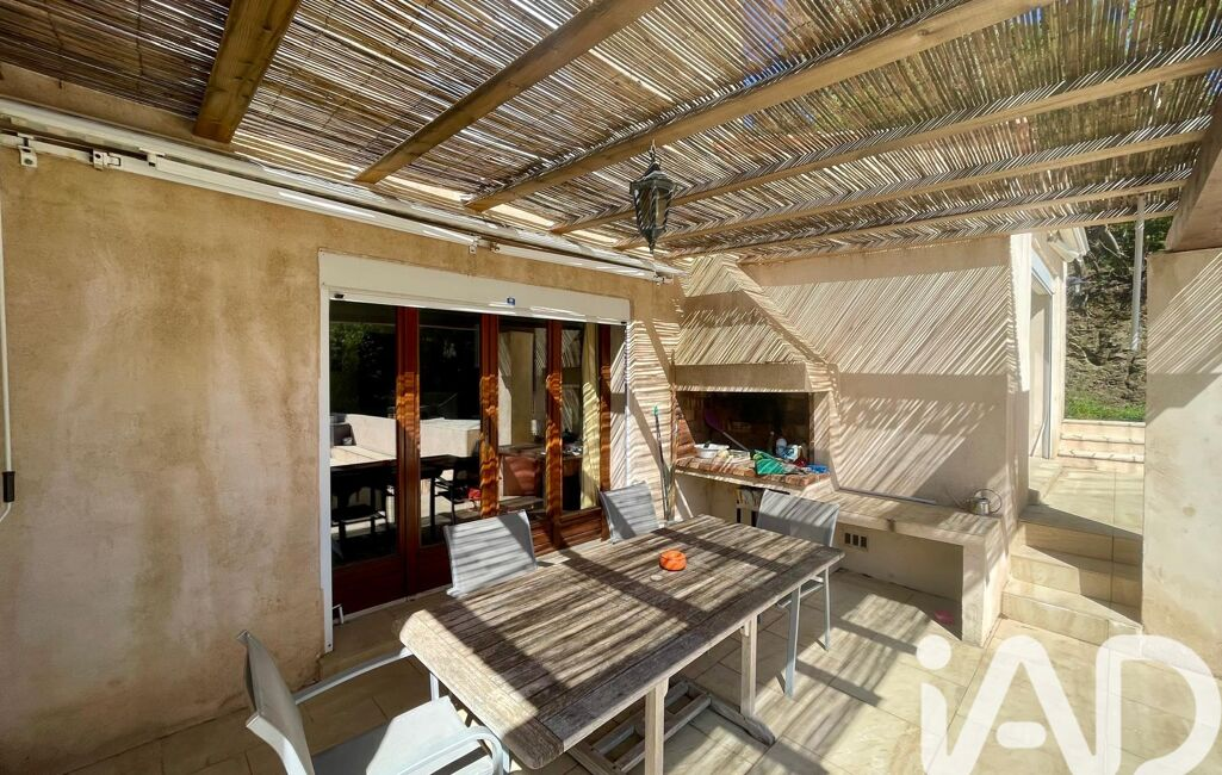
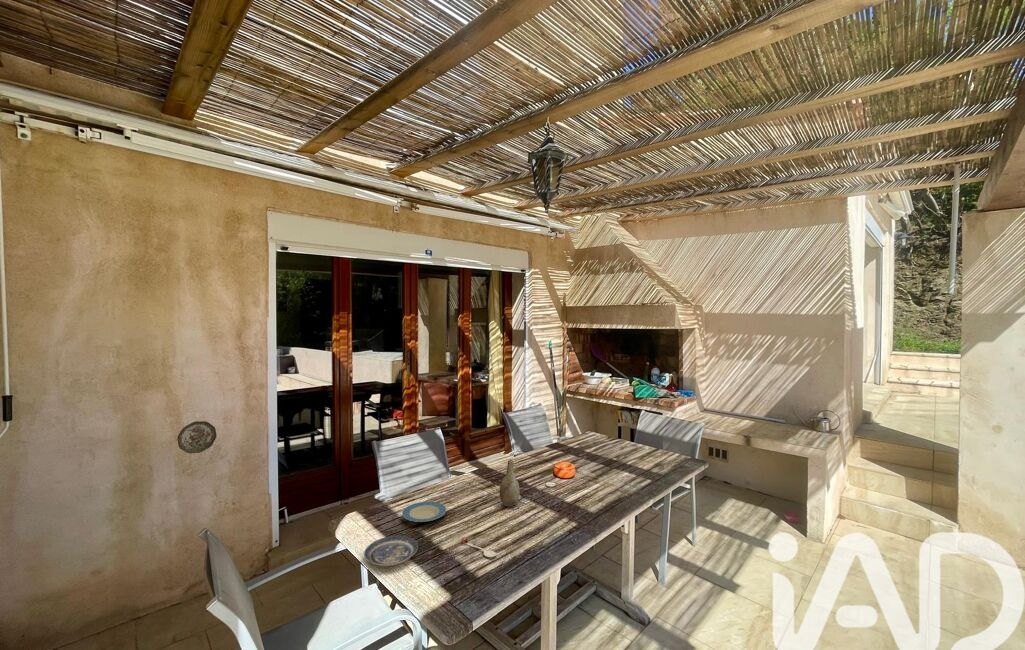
+ vase (509, 482)
+ decorative plate (197, 436)
+ plate (391, 552)
+ plate (424, 513)
+ spoon (478, 547)
